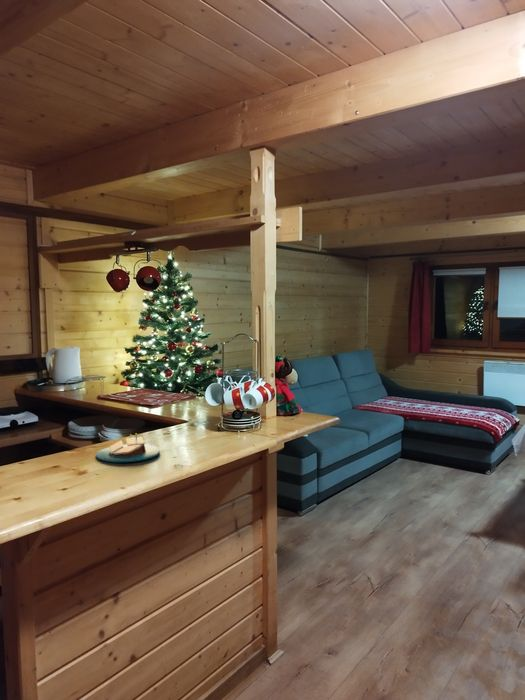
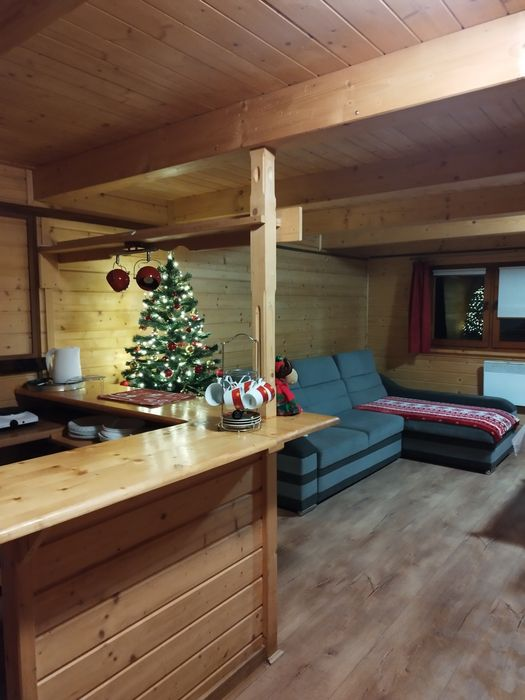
- candle (128, 443)
